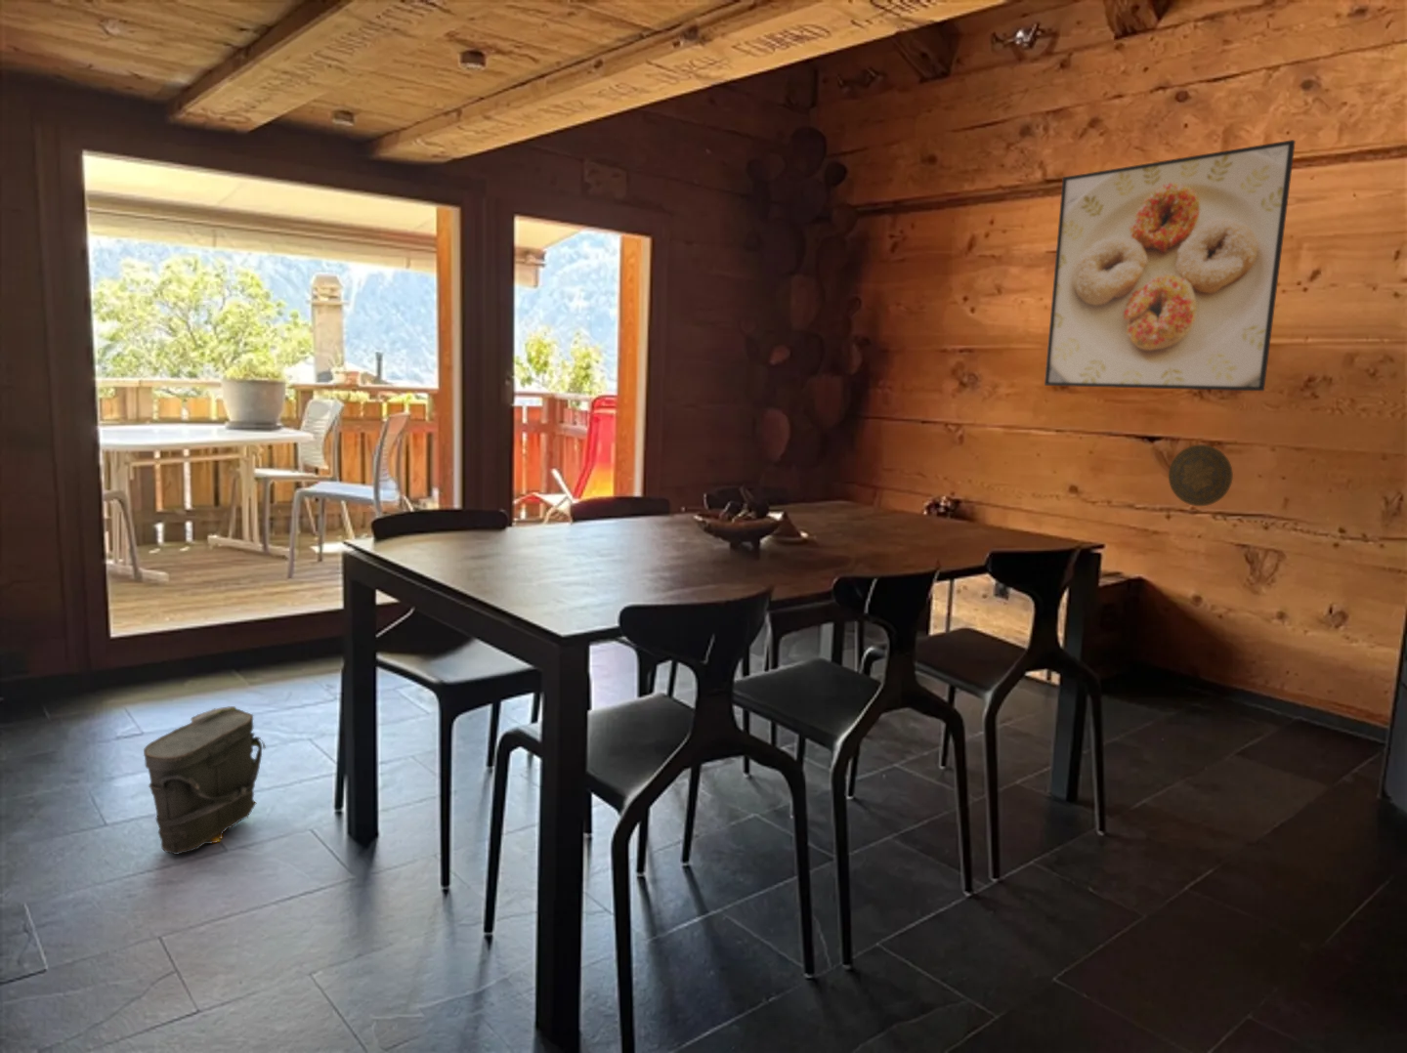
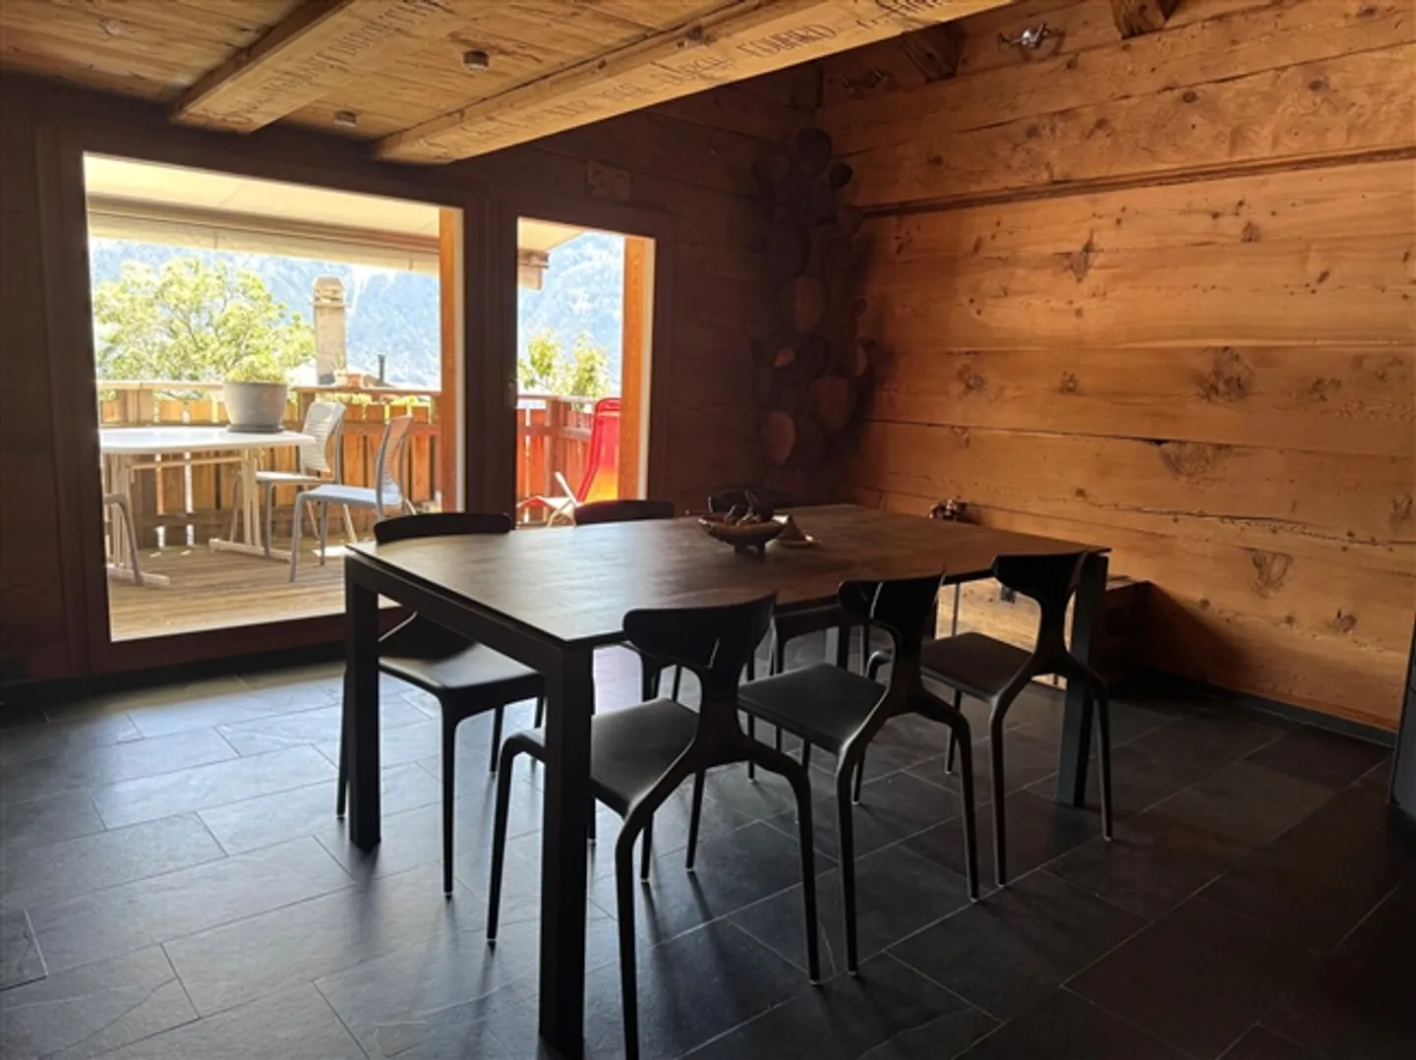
- bag (209, 781)
- decorative plate (1198, 475)
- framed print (1156, 275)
